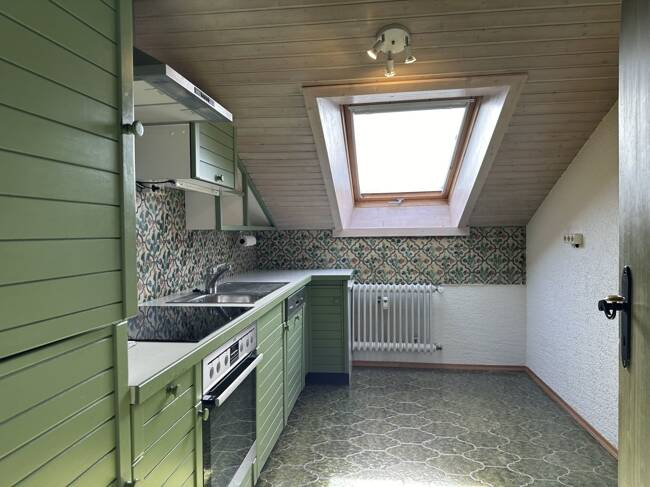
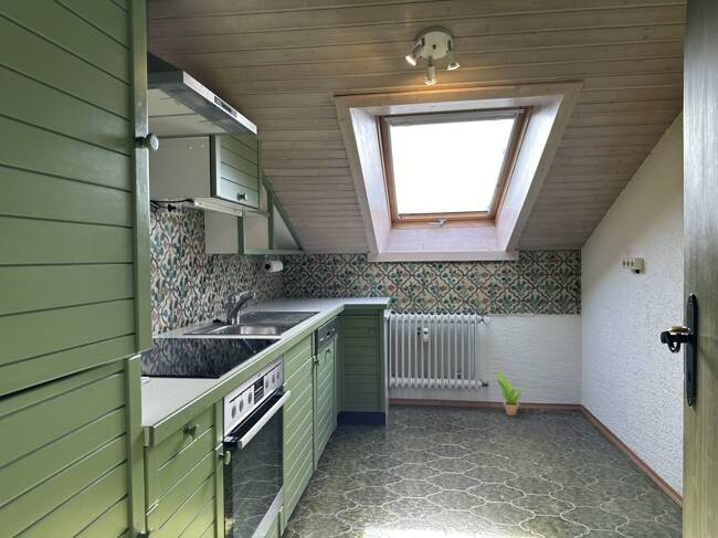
+ potted plant (511, 394)
